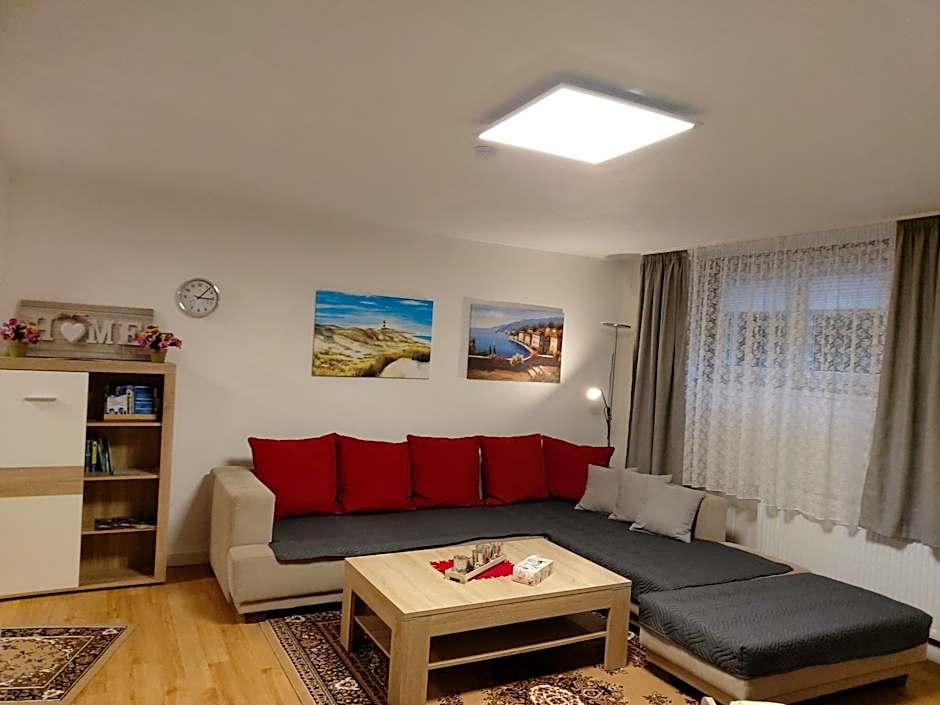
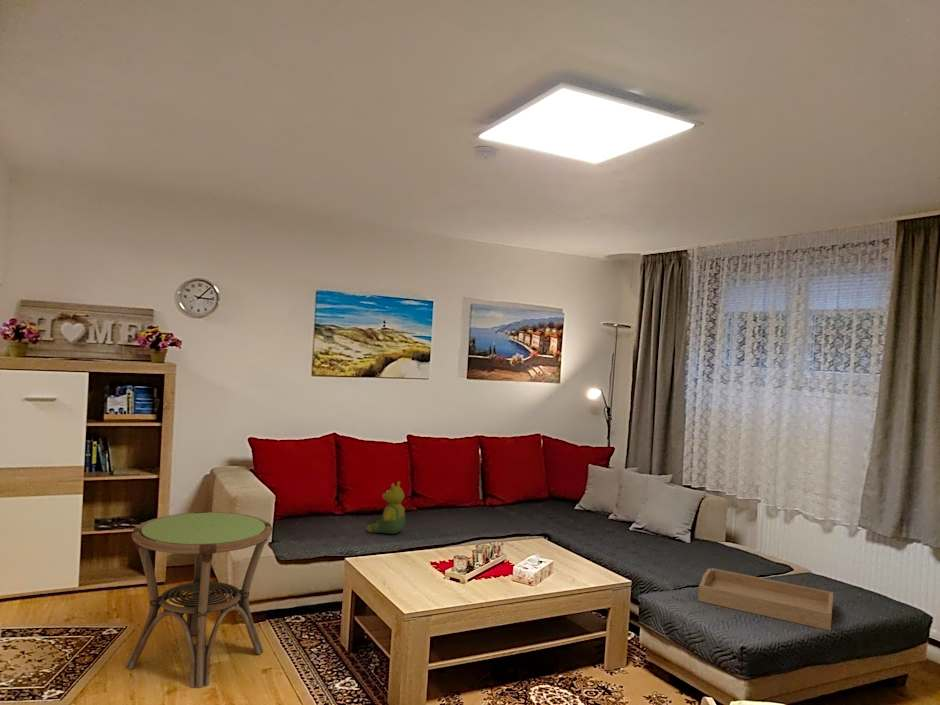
+ teddy bear (388, 506)
+ side table (200, 592)
+ serving tray (766, 594)
